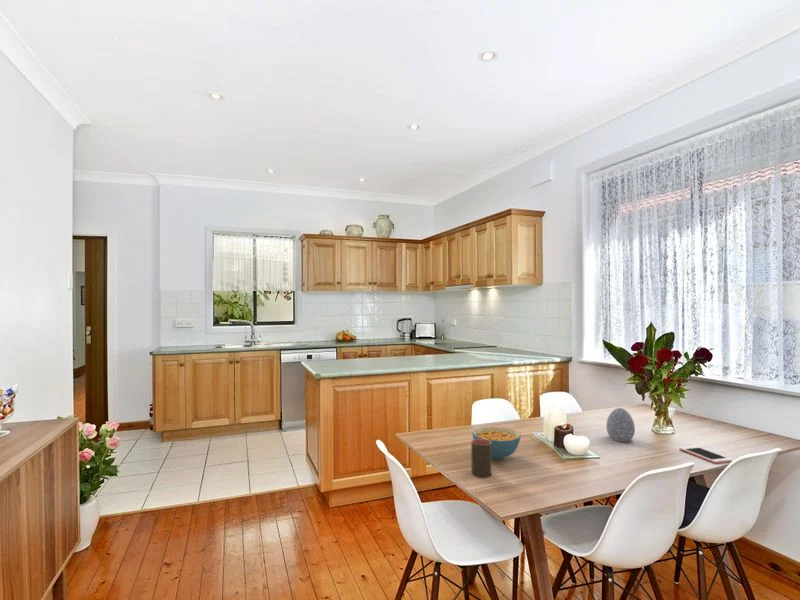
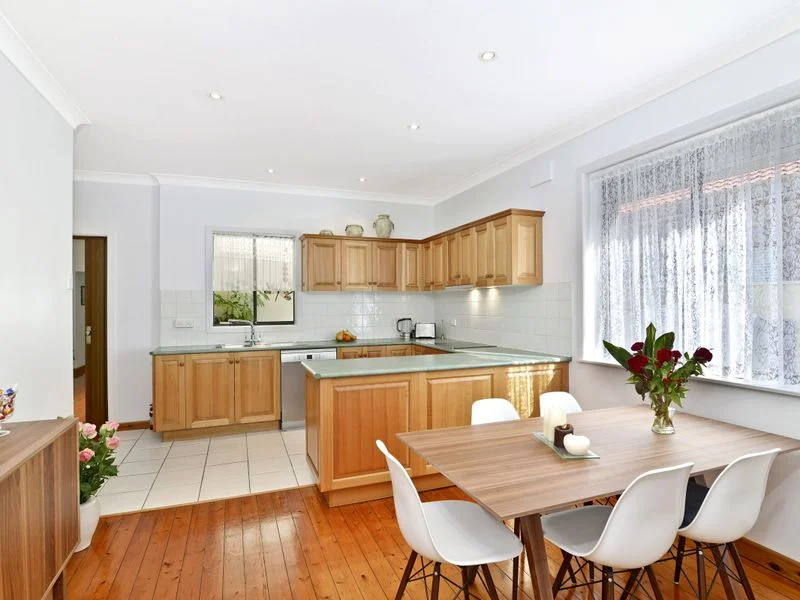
- cereal bowl (496, 445)
- cell phone (704, 454)
- cup (481, 457)
- decorative egg (620, 423)
